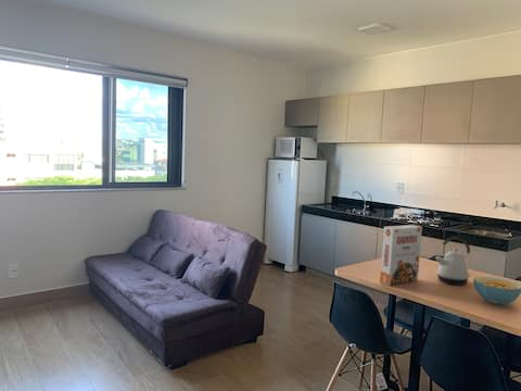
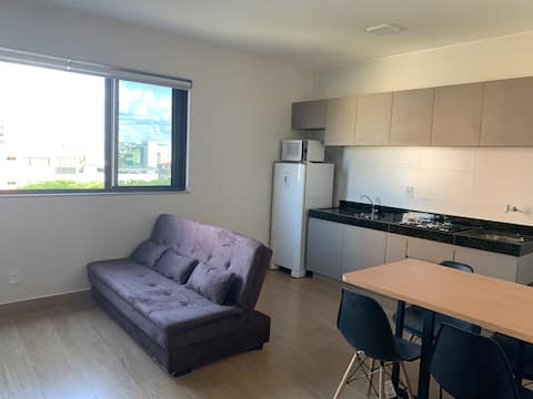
- kettle (453, 258)
- cereal box (401, 254)
- cereal bowl (496, 292)
